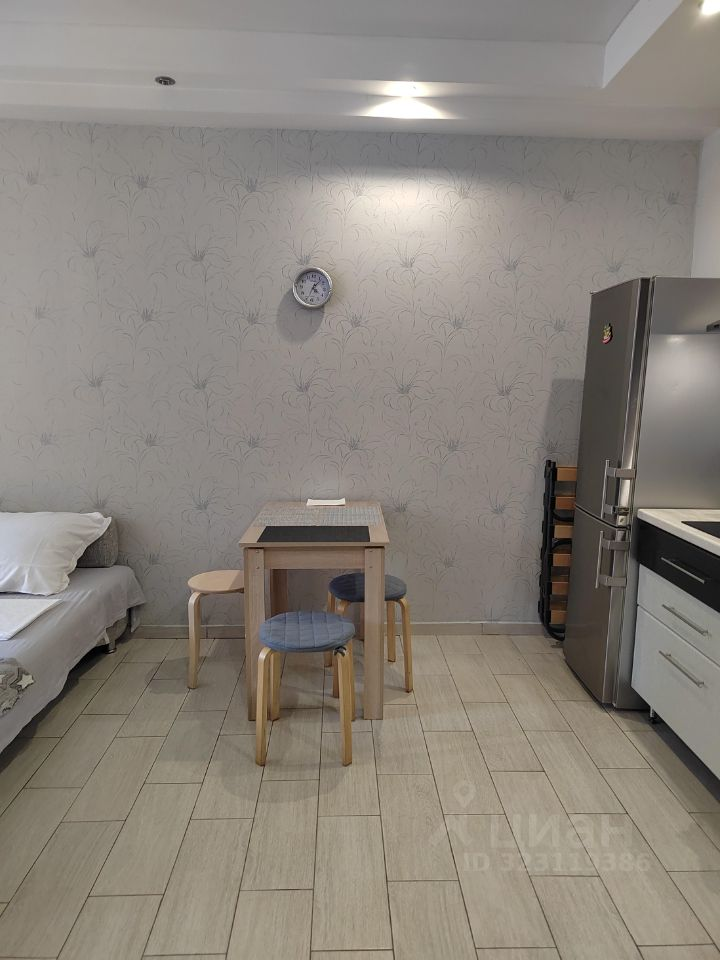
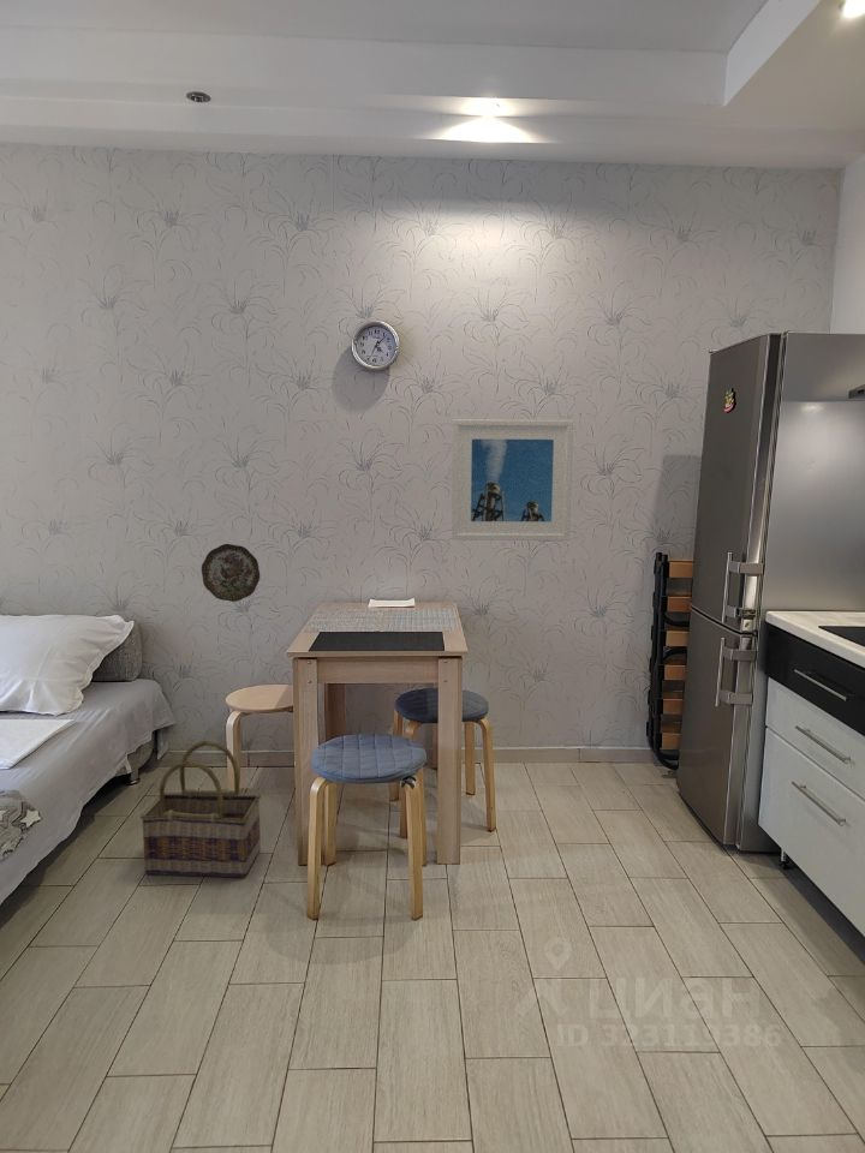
+ decorative plate (231, 572)
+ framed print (512, 480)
+ basket (202, 806)
